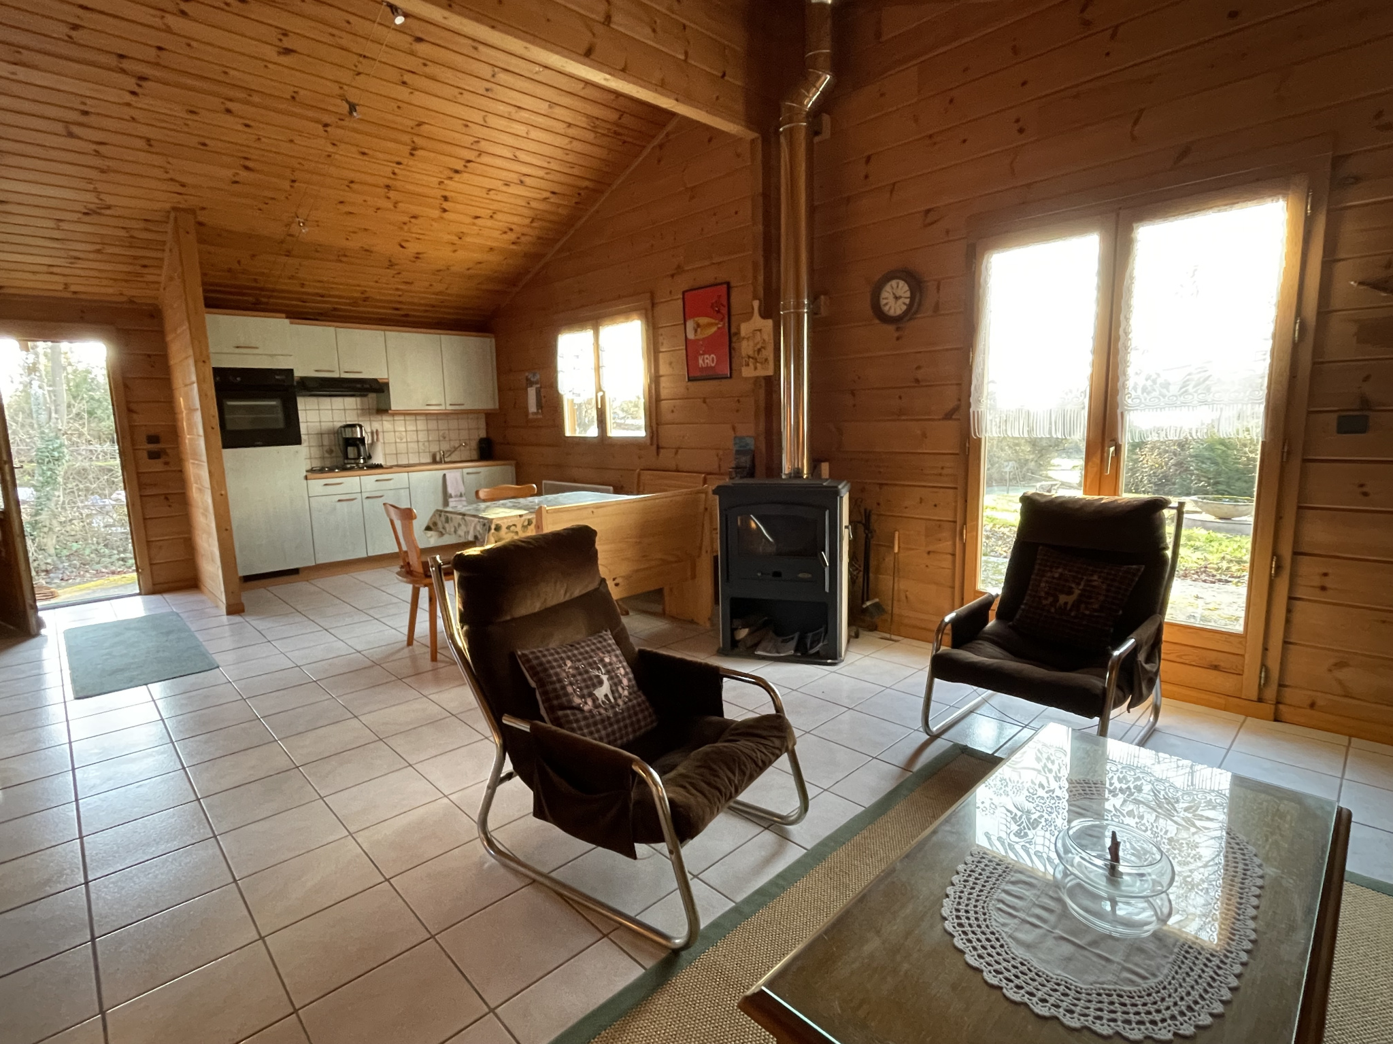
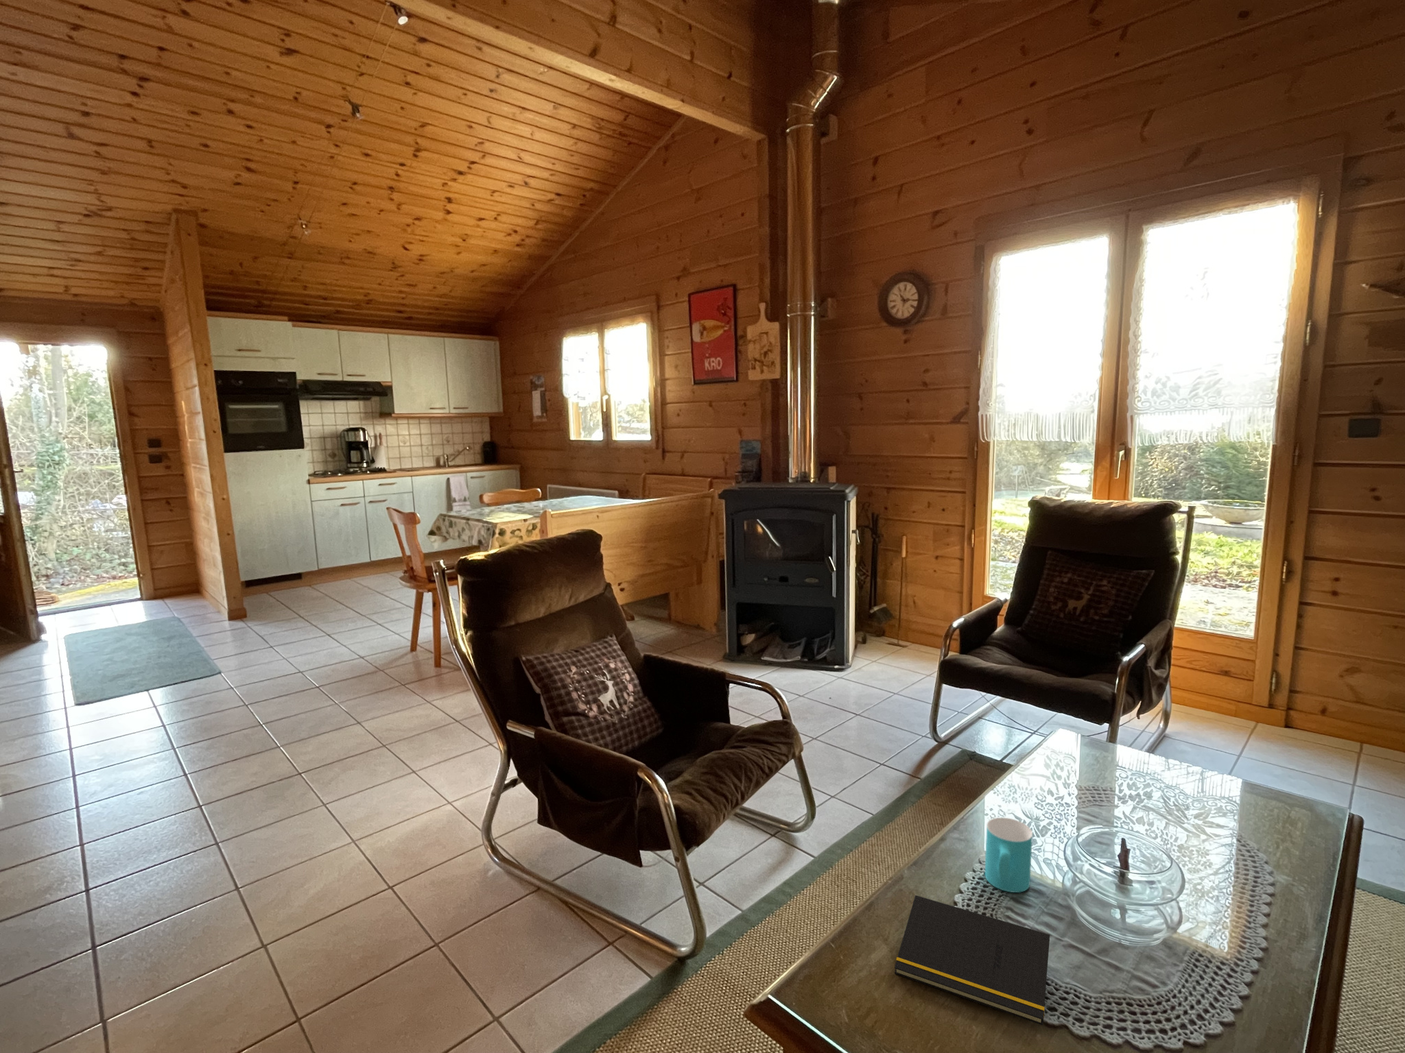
+ notepad (972, 953)
+ cup (1003, 857)
